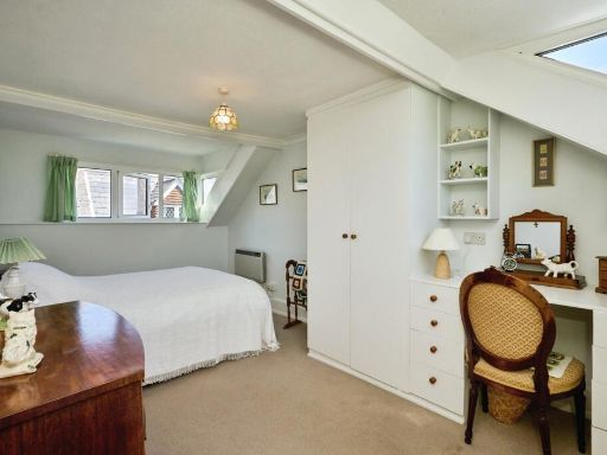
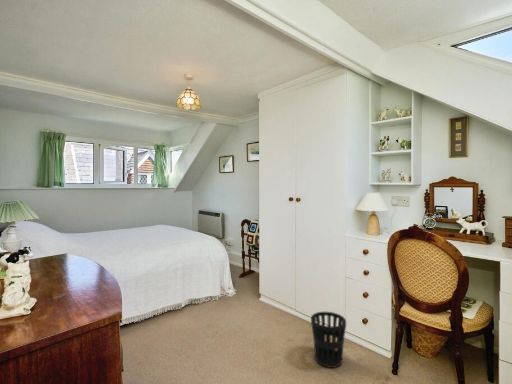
+ wastebasket (328, 339)
